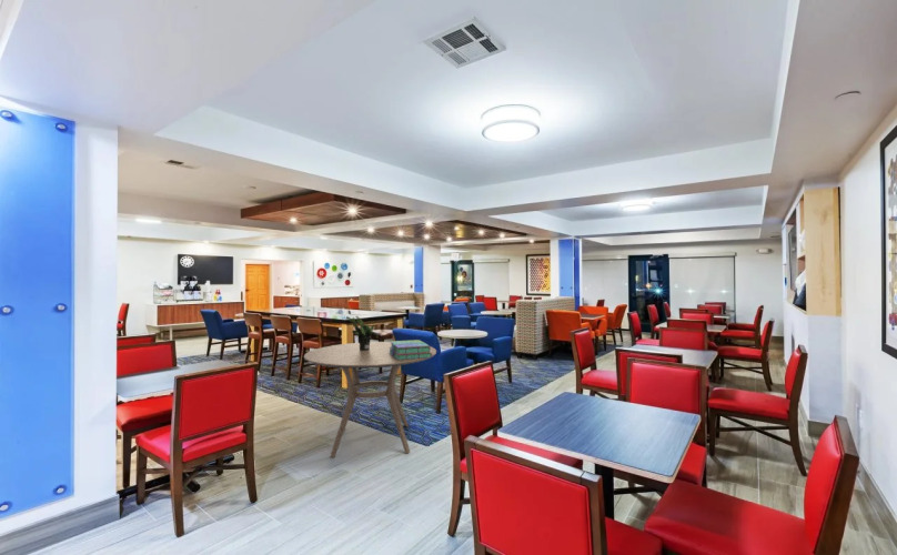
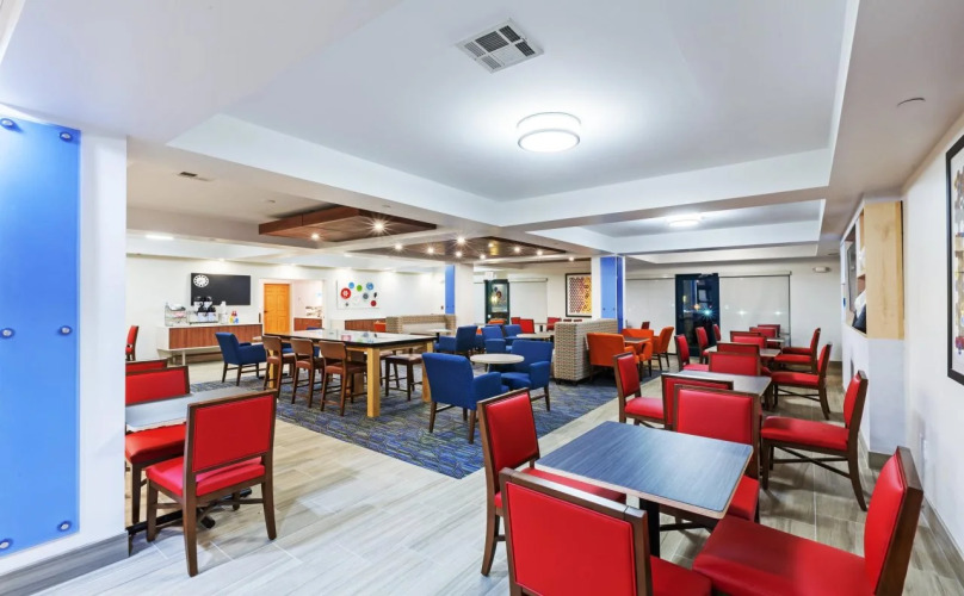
- potted plant (361, 333)
- stack of books (409, 349)
- dining table (372, 395)
